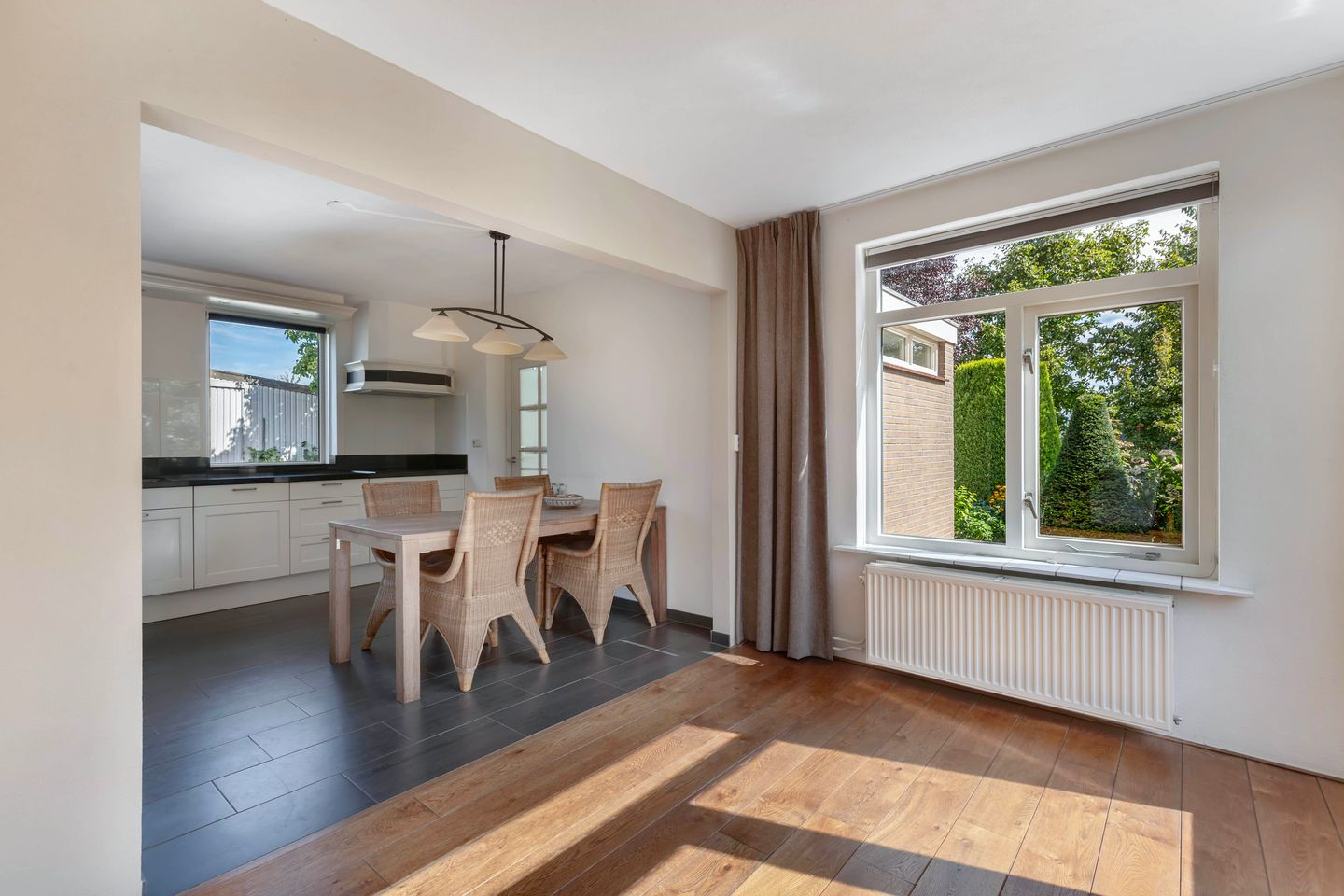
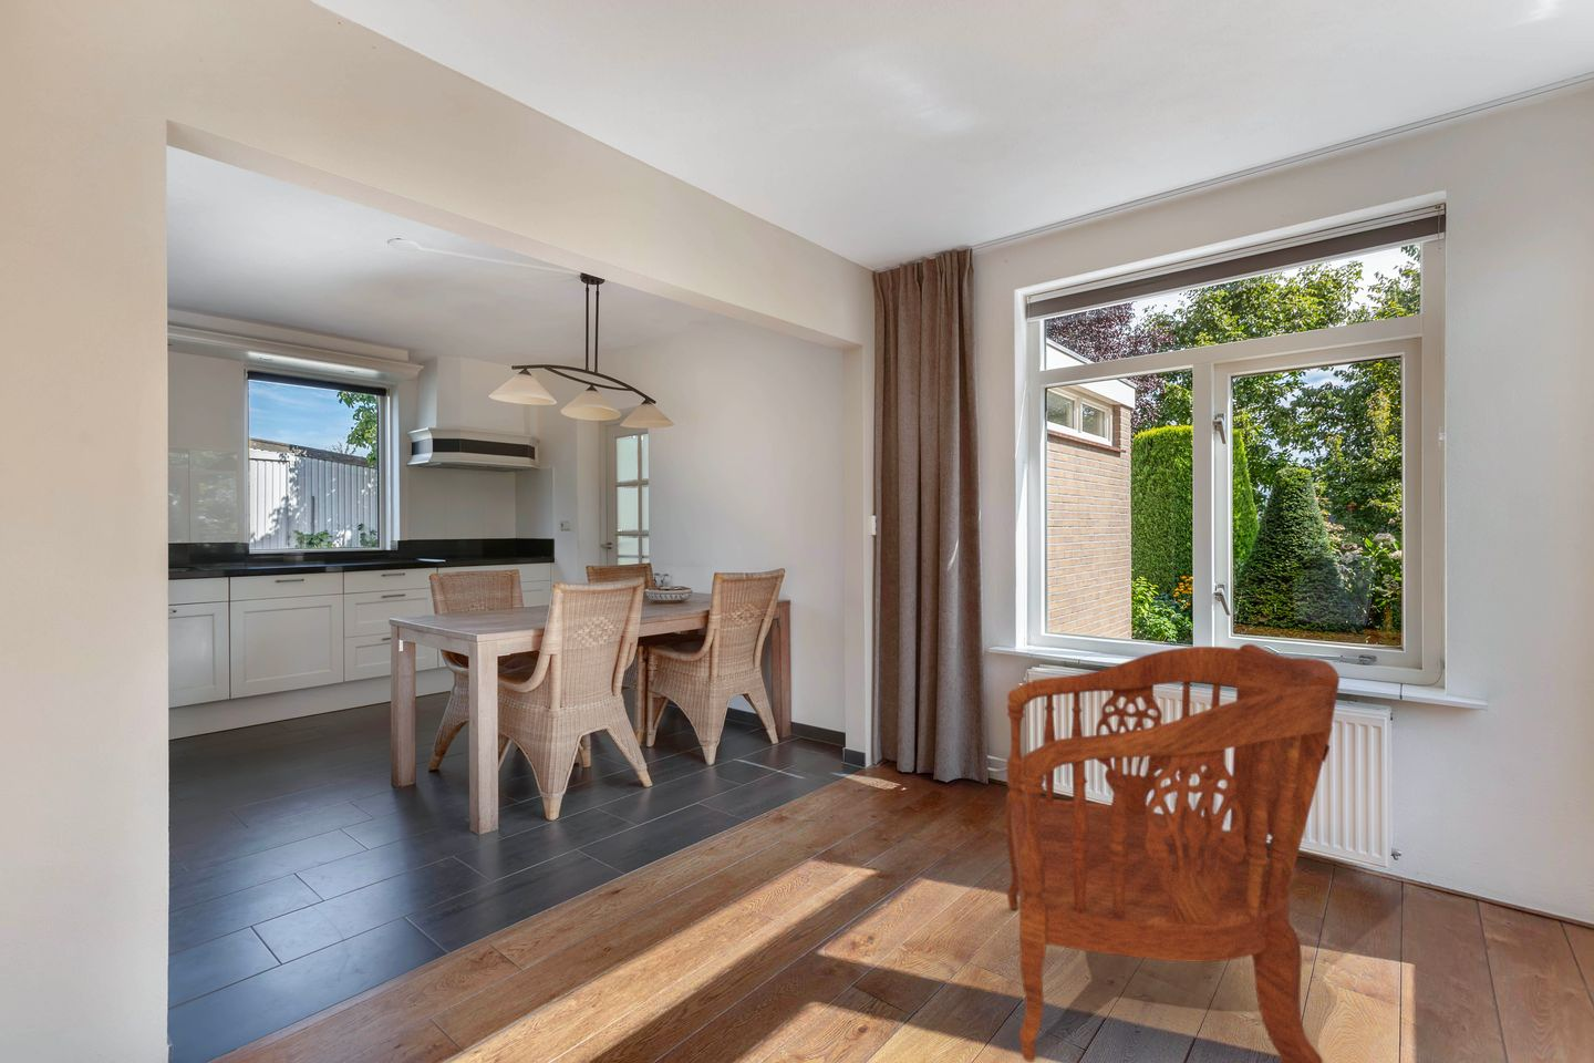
+ armchair (1161, 821)
